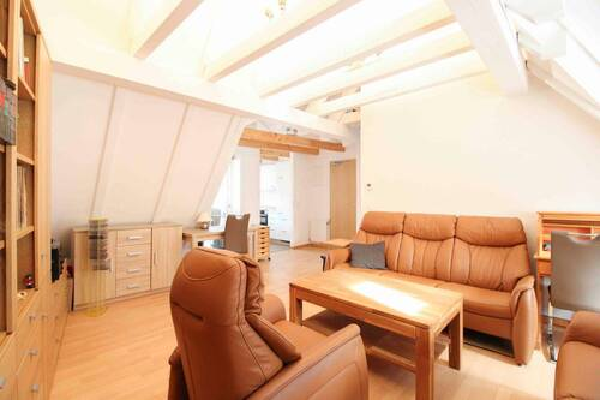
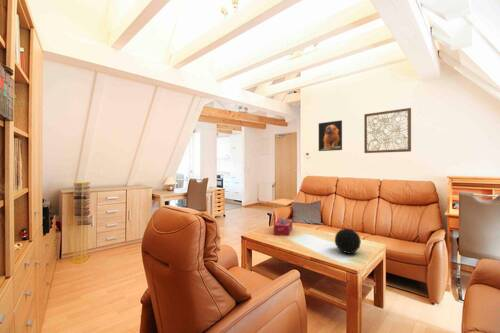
+ tissue box (283, 226)
+ decorative orb (347, 240)
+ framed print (329, 136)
+ wall art (386, 133)
